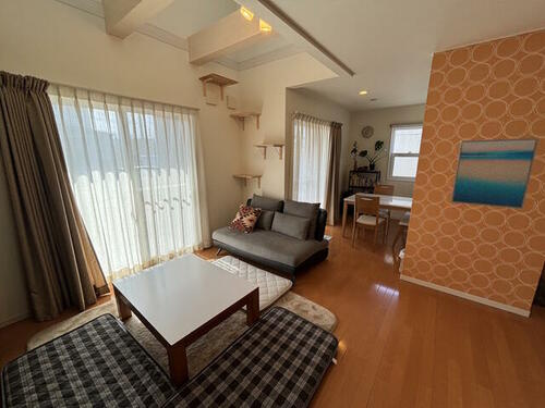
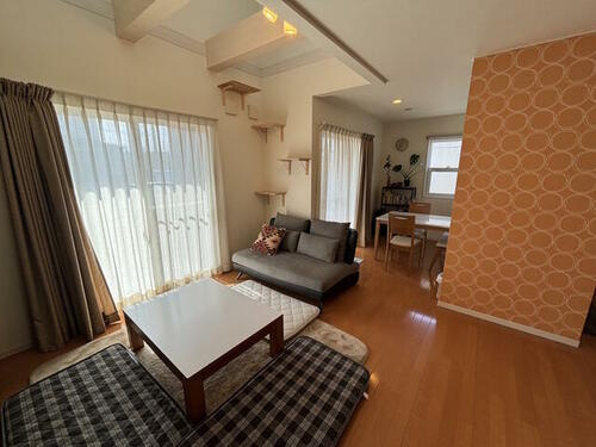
- wall art (489, 173)
